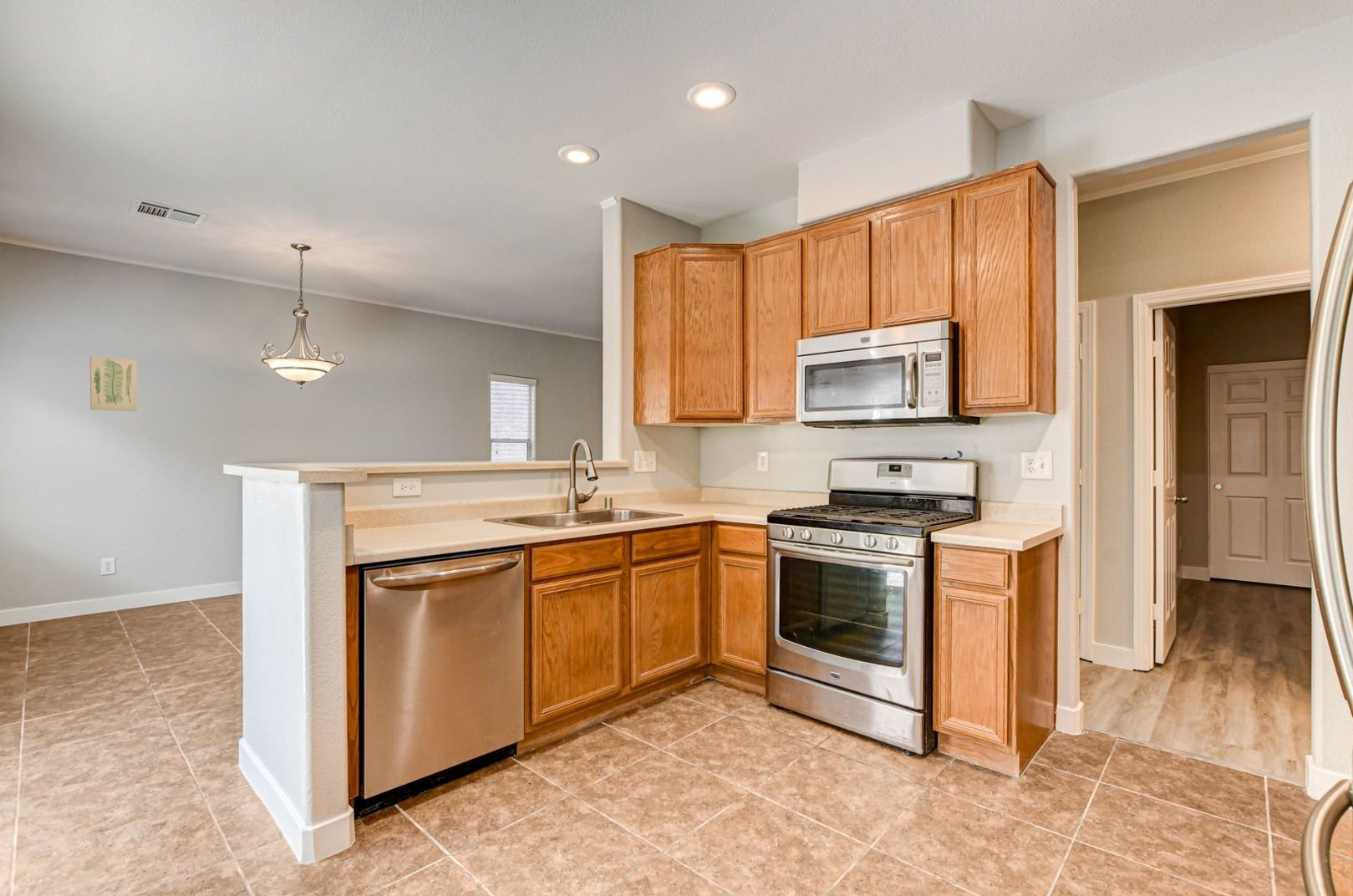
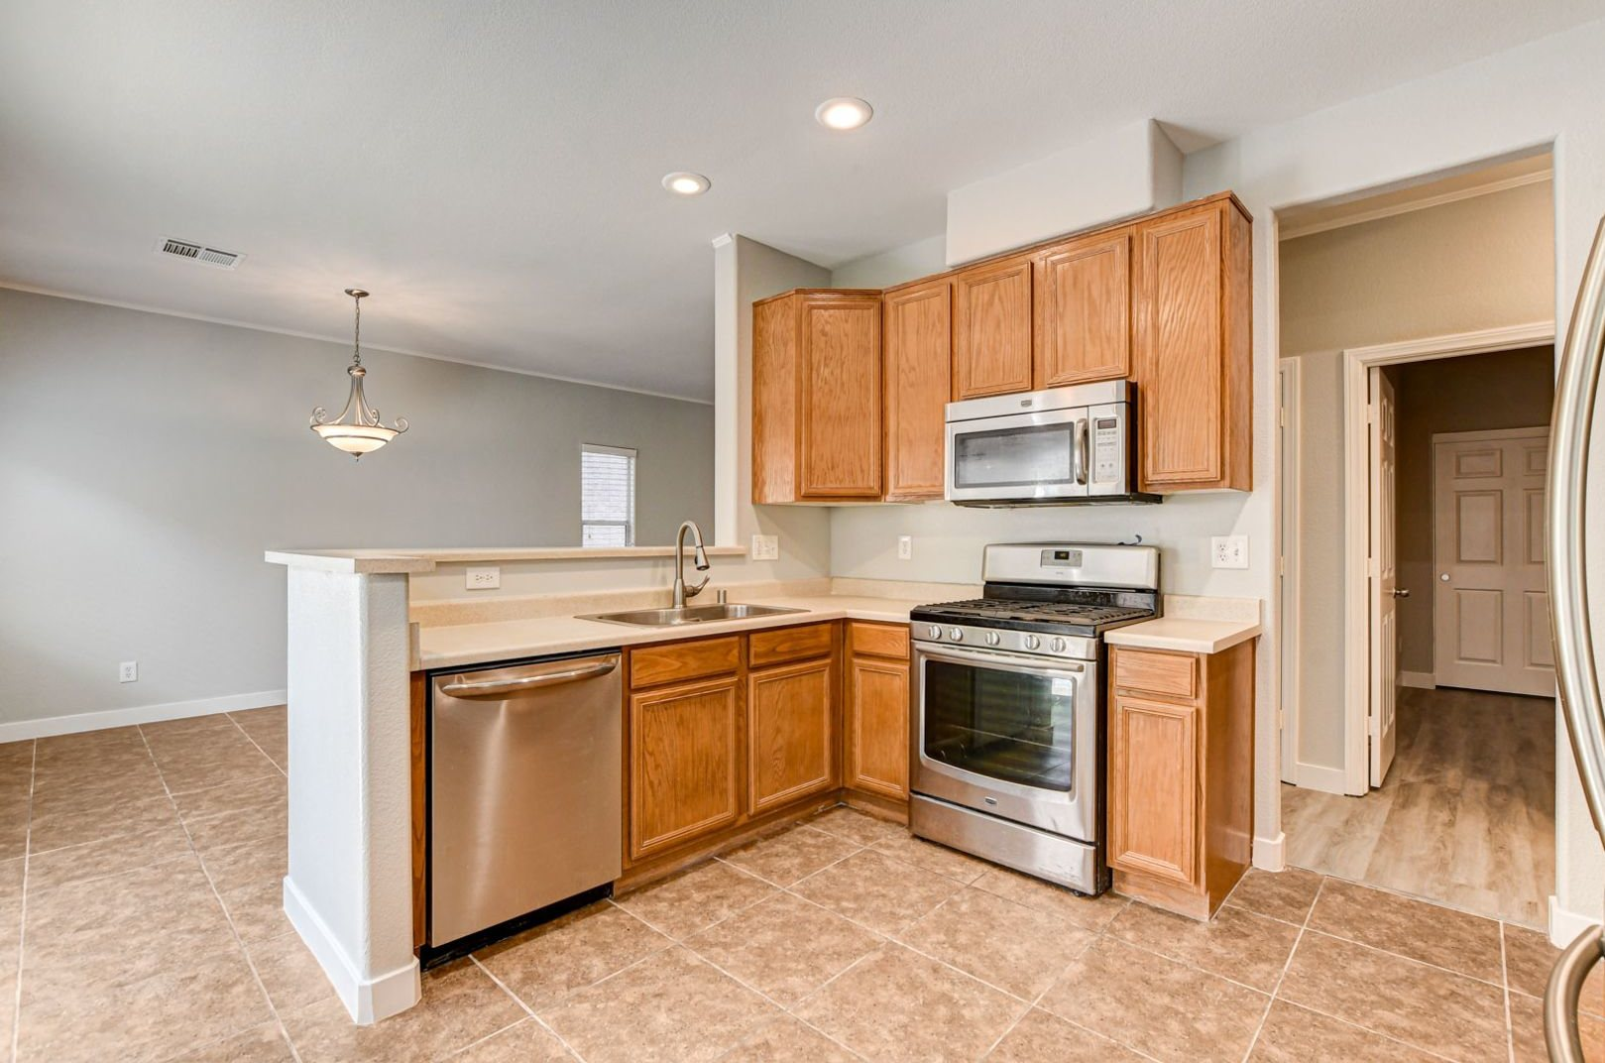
- wall art (114, 384)
